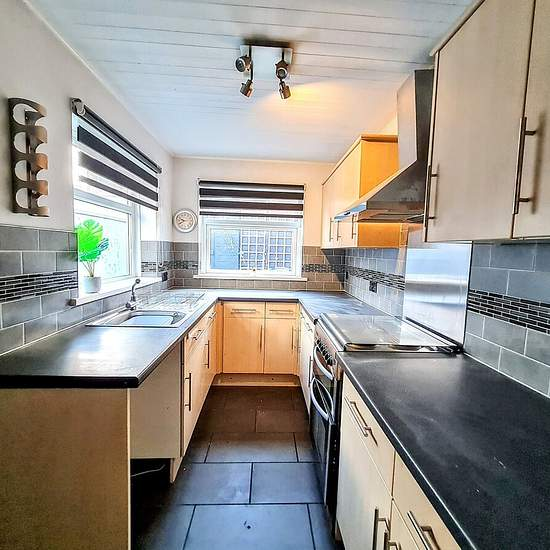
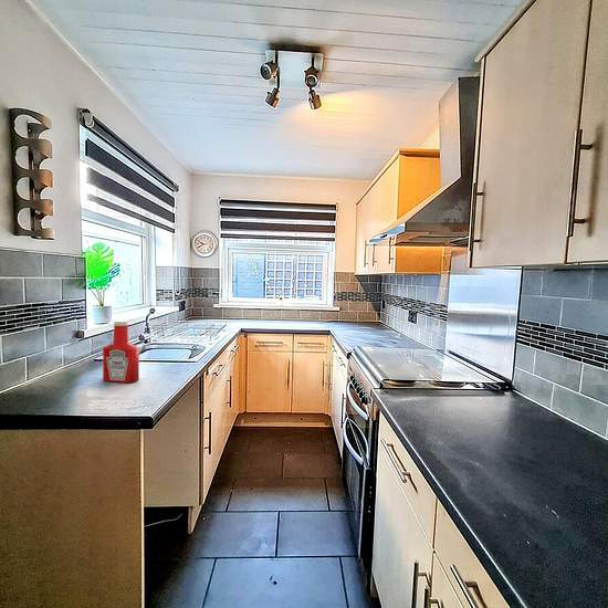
+ soap bottle (120, 350)
